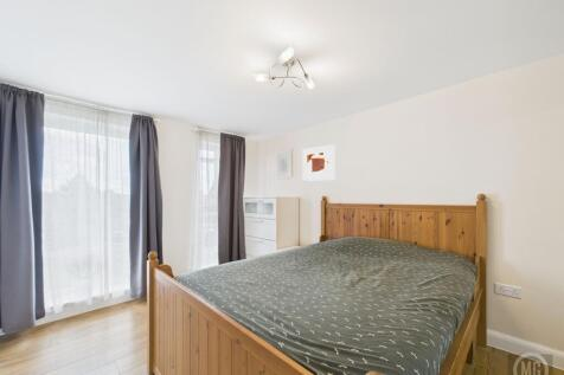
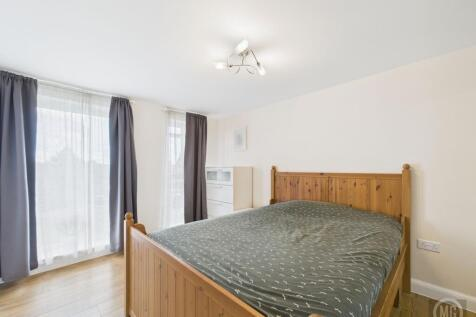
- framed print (318, 163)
